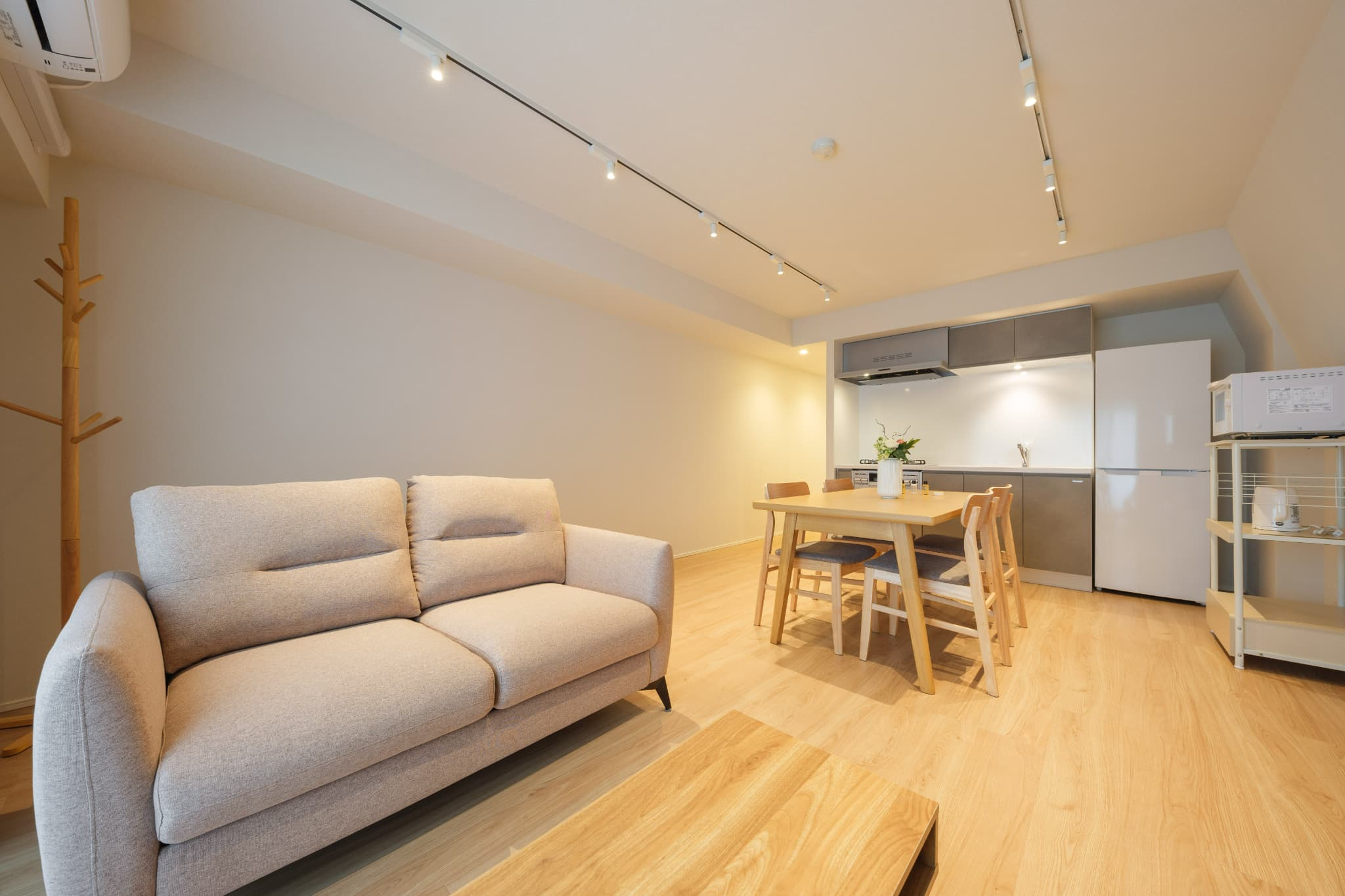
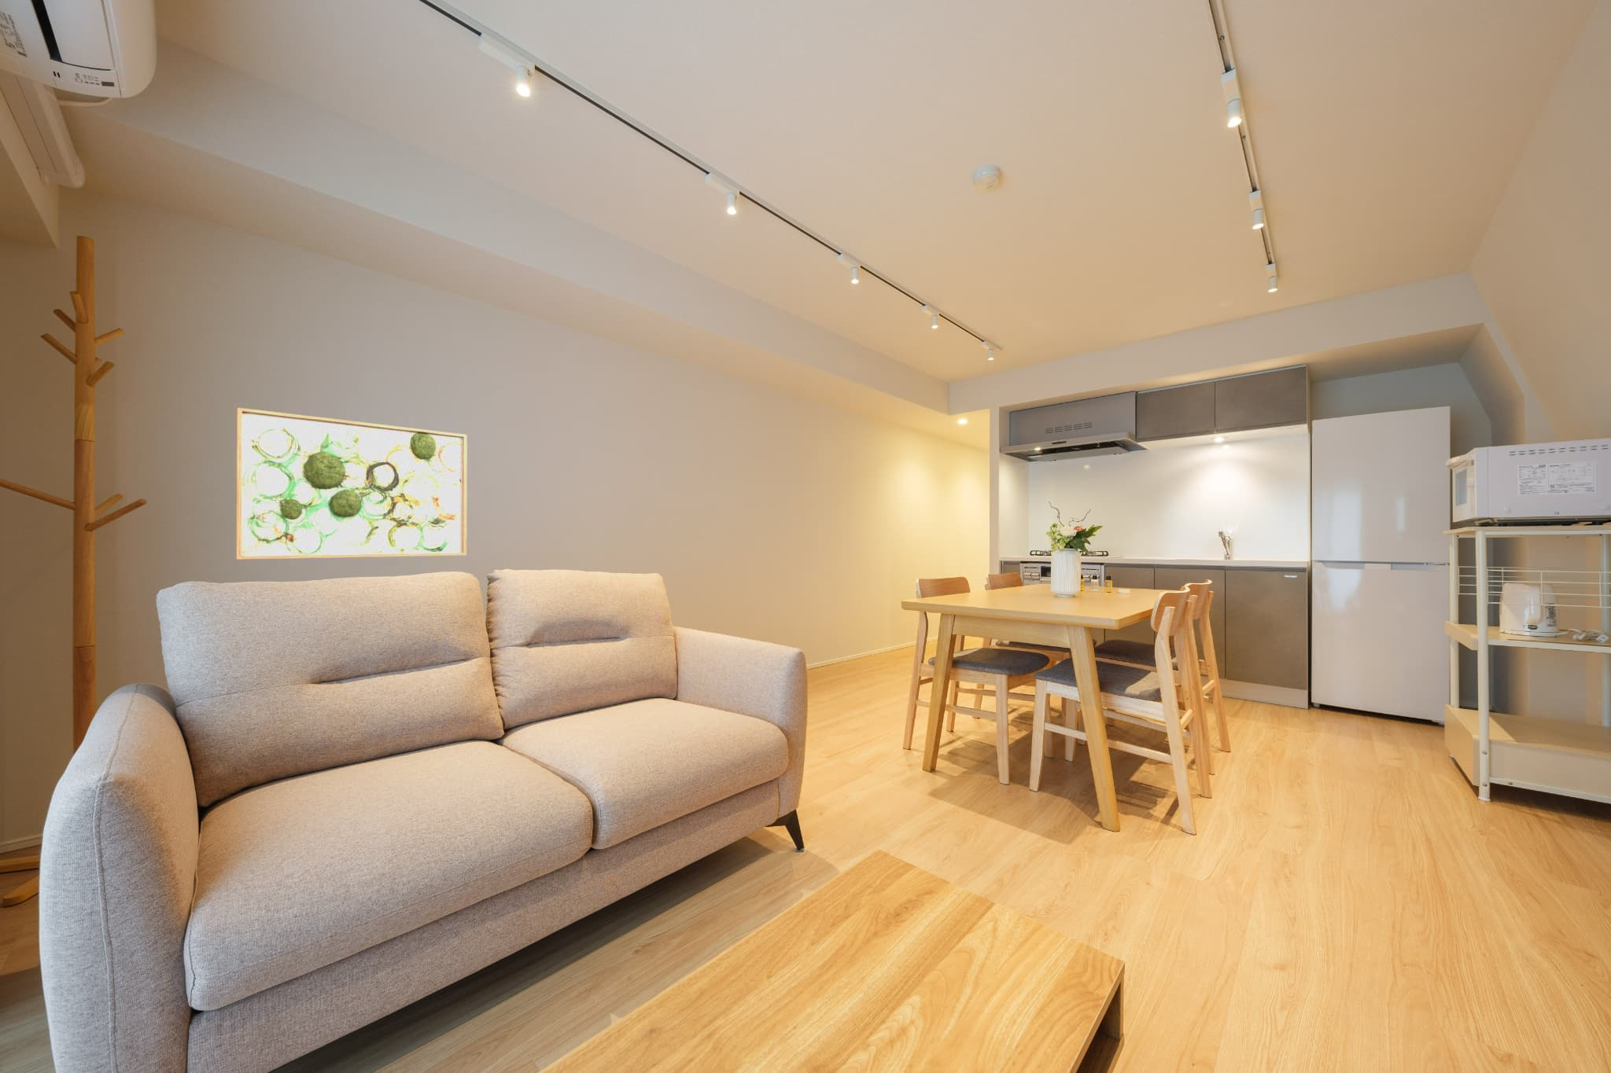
+ wall art (364, 490)
